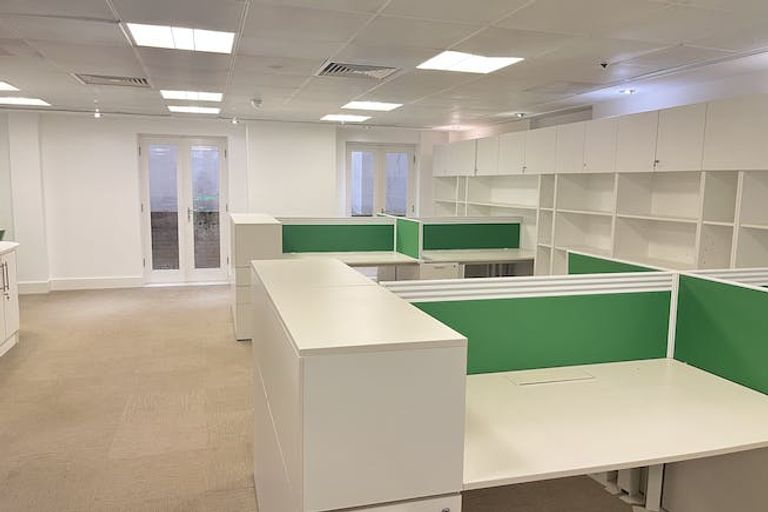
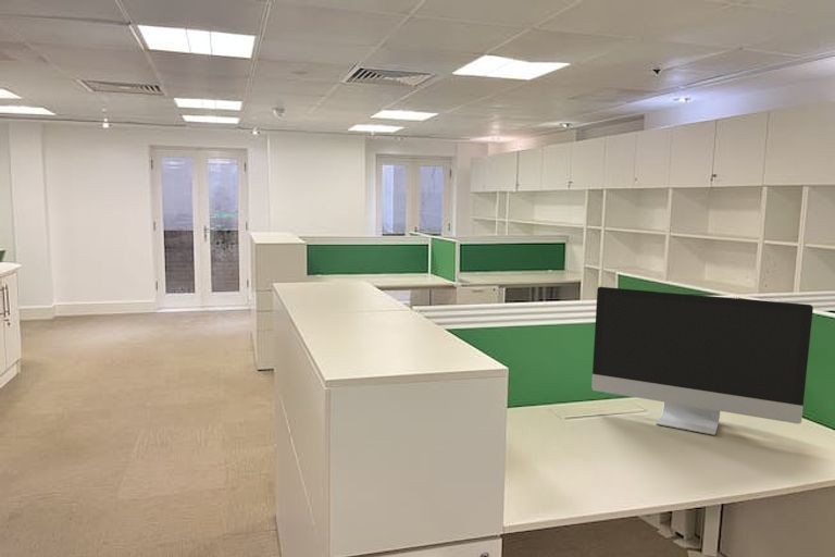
+ computer monitor (693, 359)
